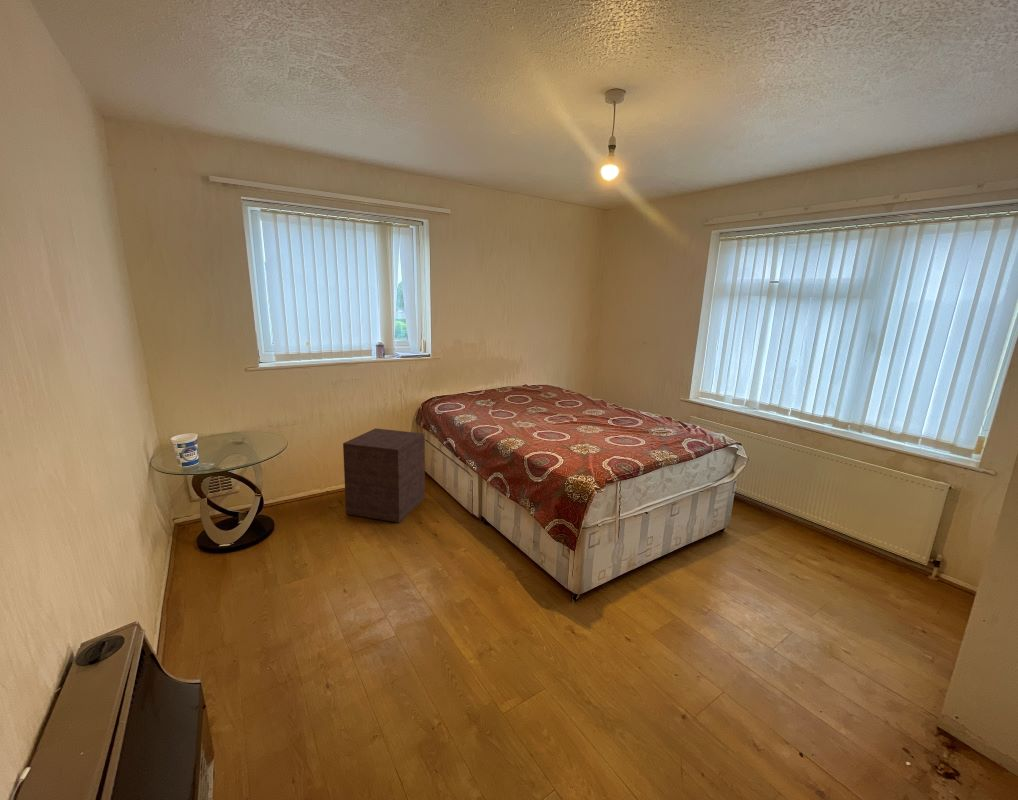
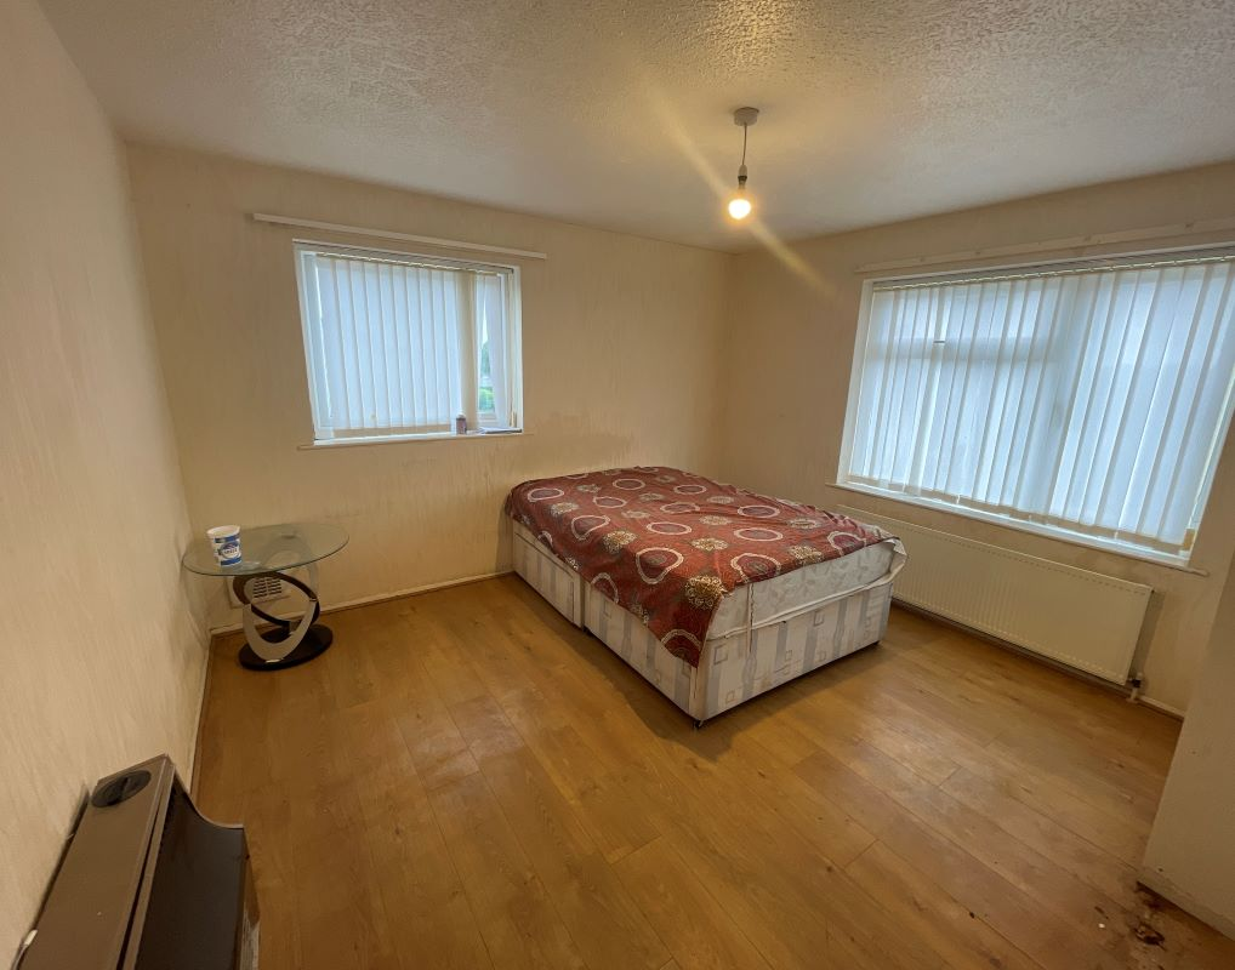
- nightstand (384, 472)
